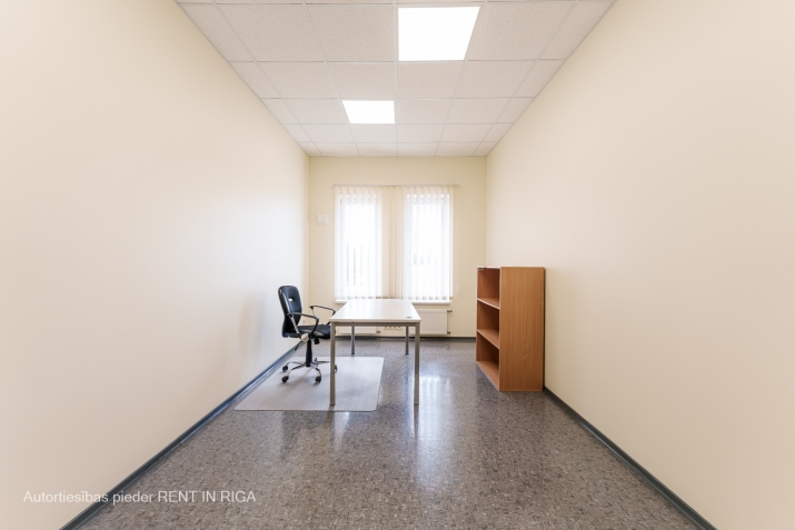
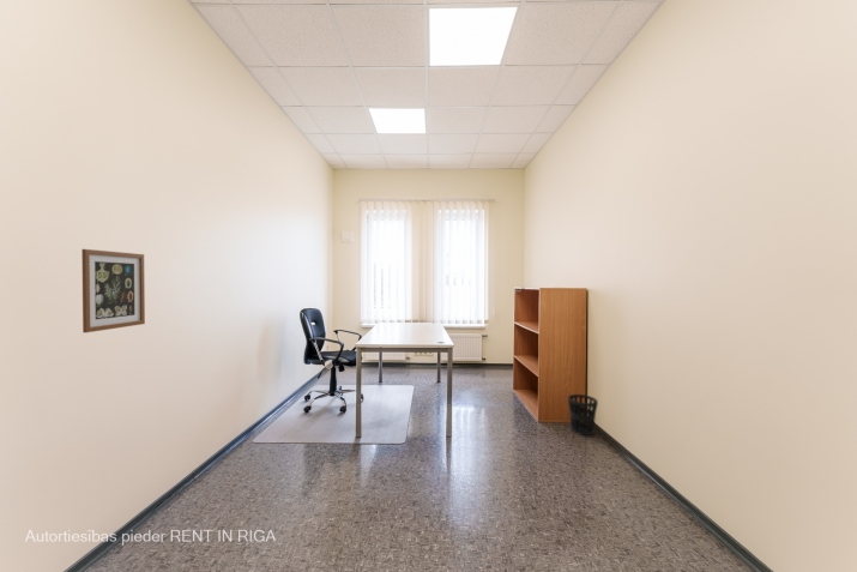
+ wall art (116, 289)
+ wastebasket (581, 414)
